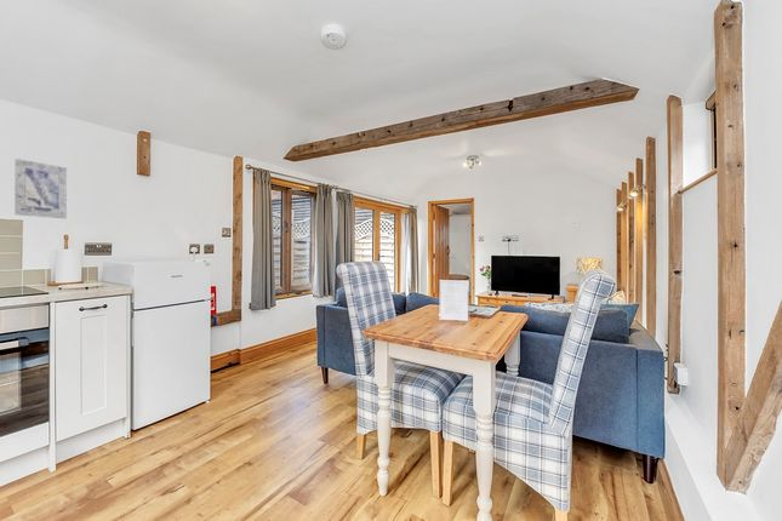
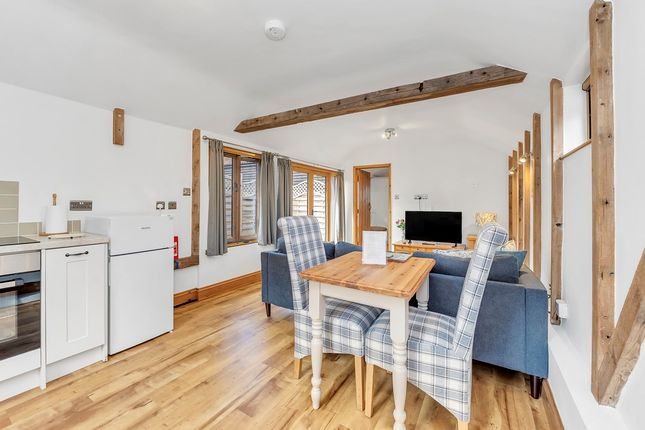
- wall art (41, 189)
